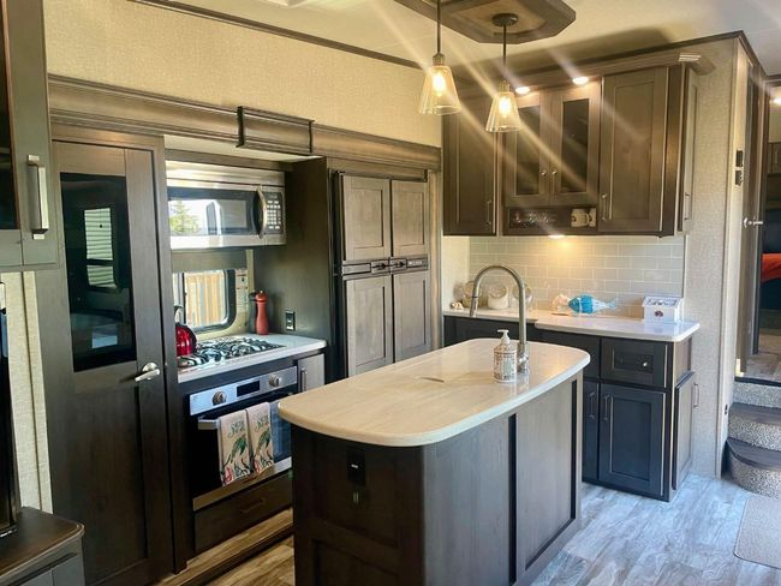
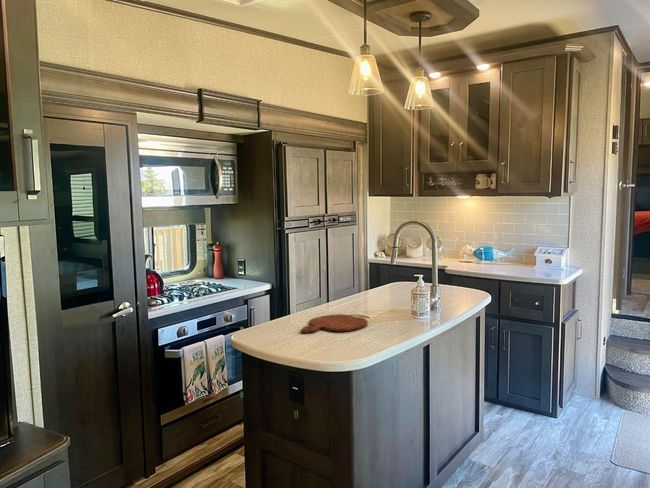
+ cutting board (330, 324)
